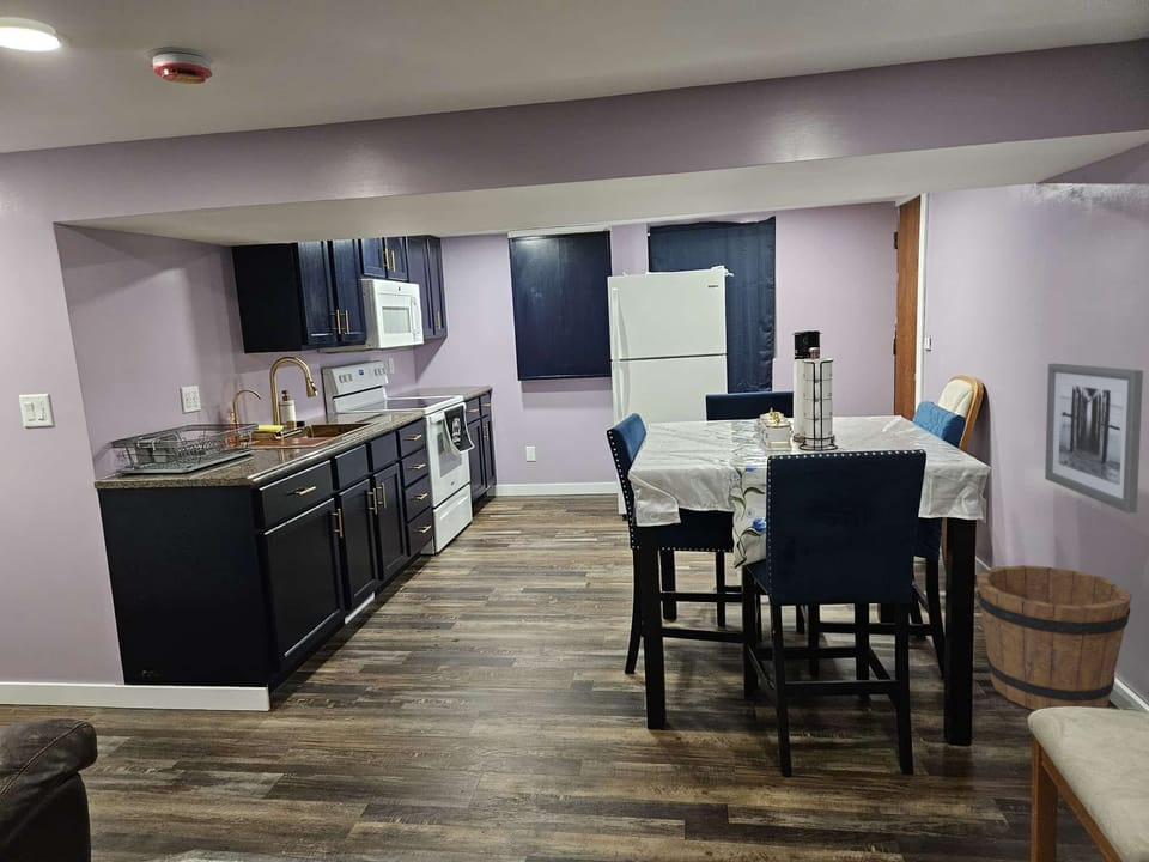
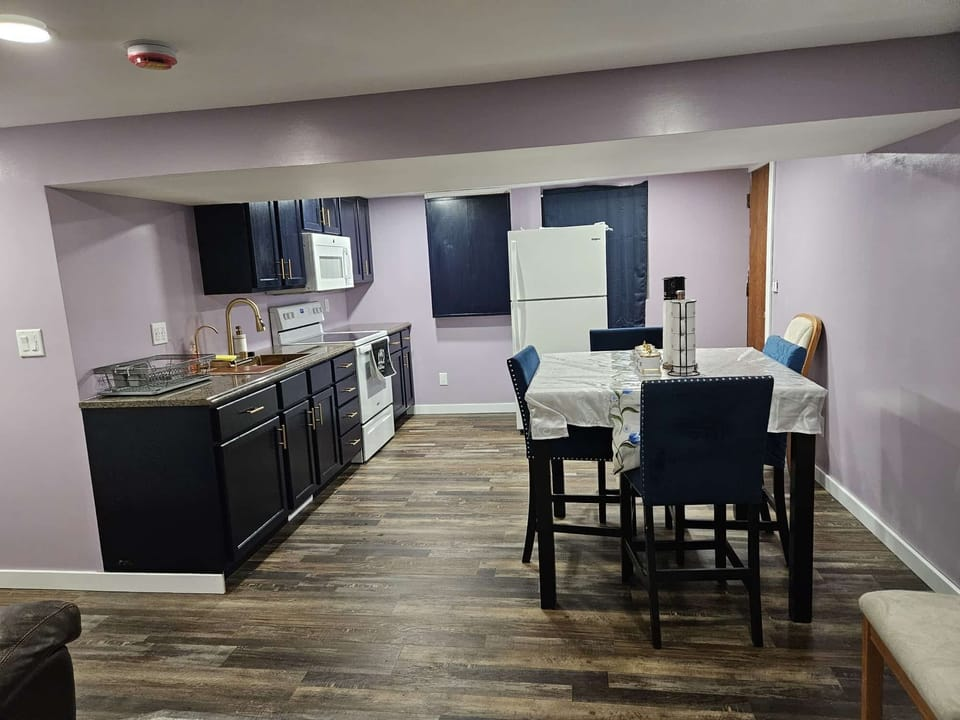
- wall art (1088, 431)
- bucket (1048, 637)
